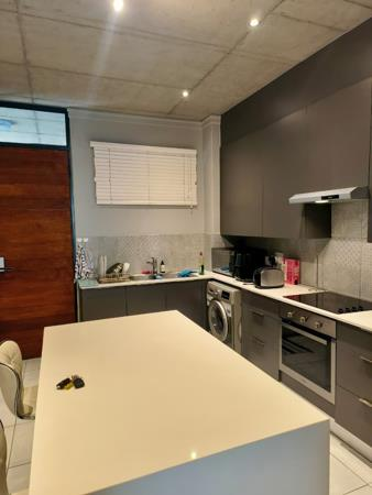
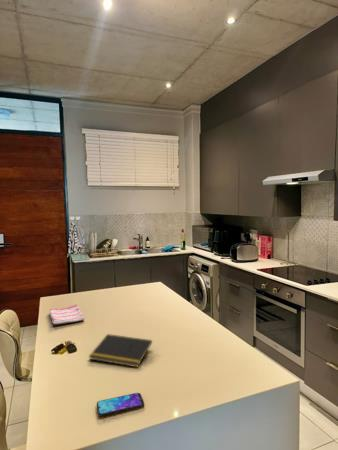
+ notepad (121, 349)
+ smartphone (120, 404)
+ dish towel (66, 314)
